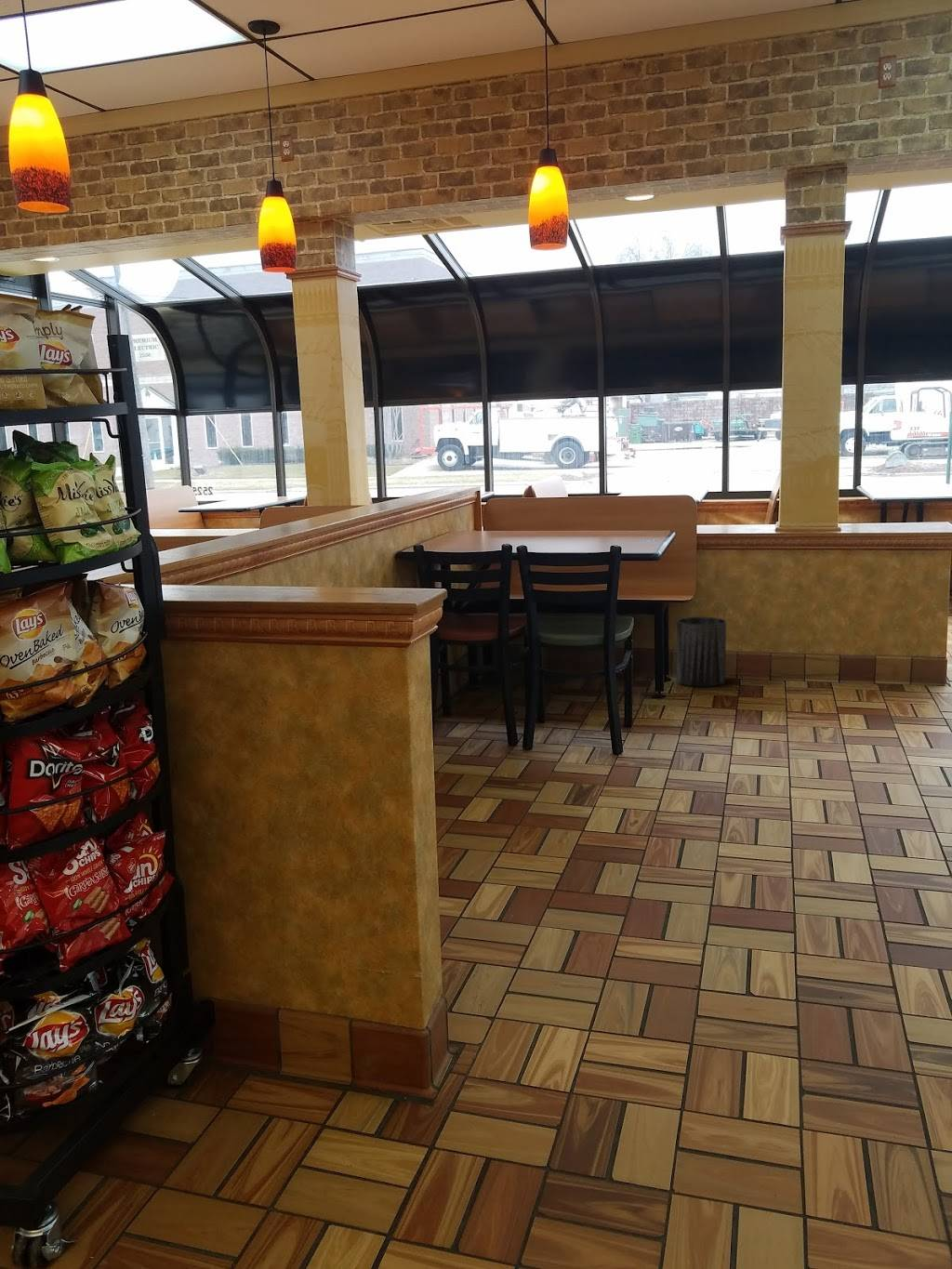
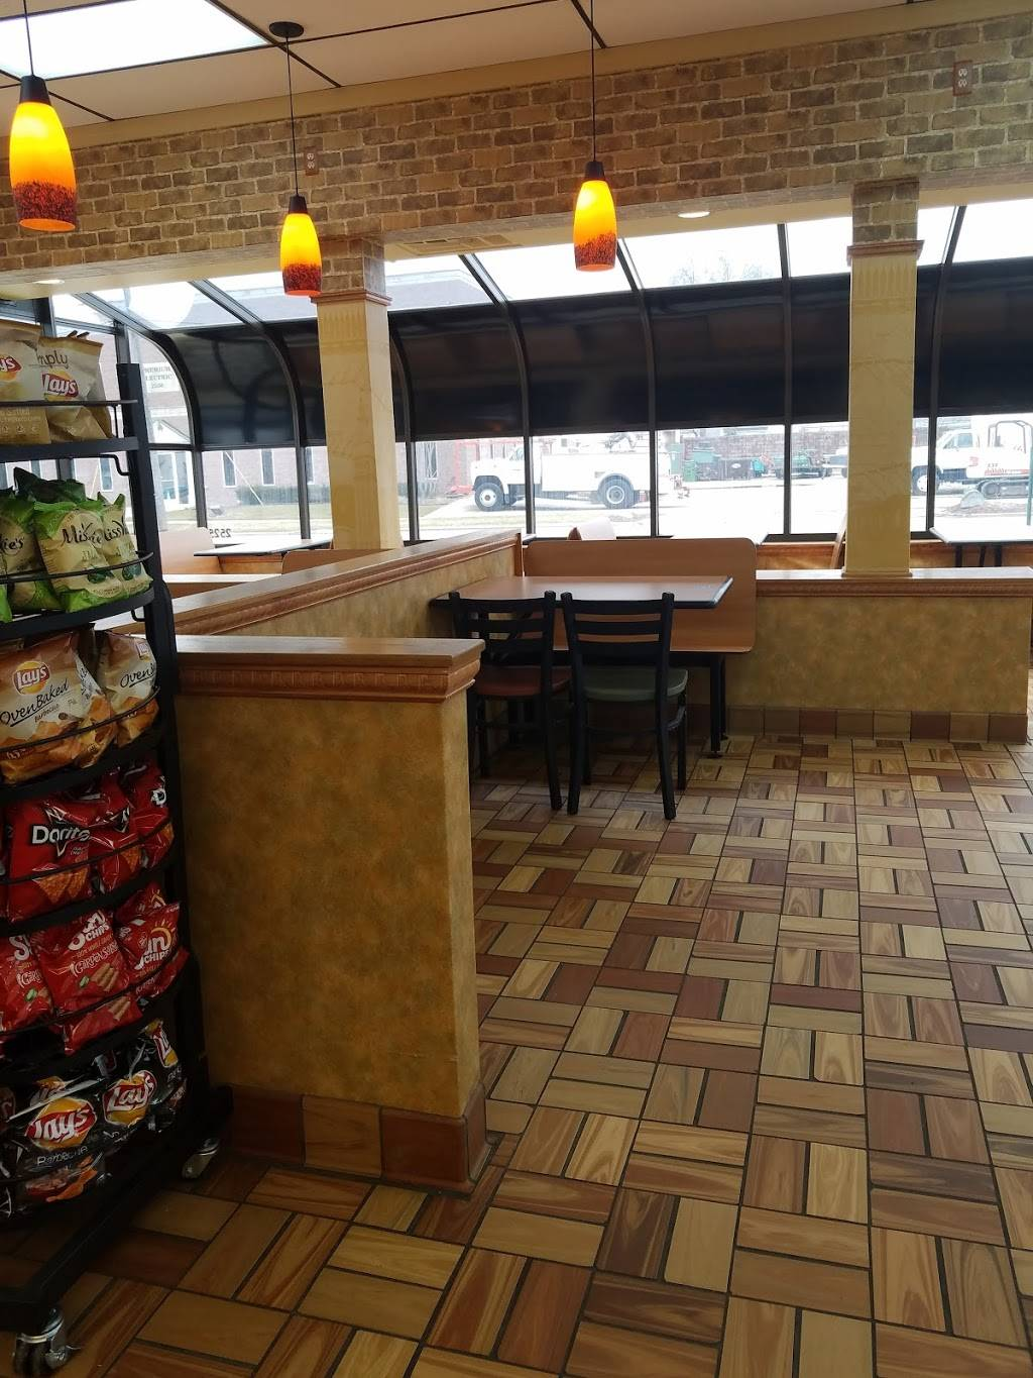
- trash can (701, 651)
